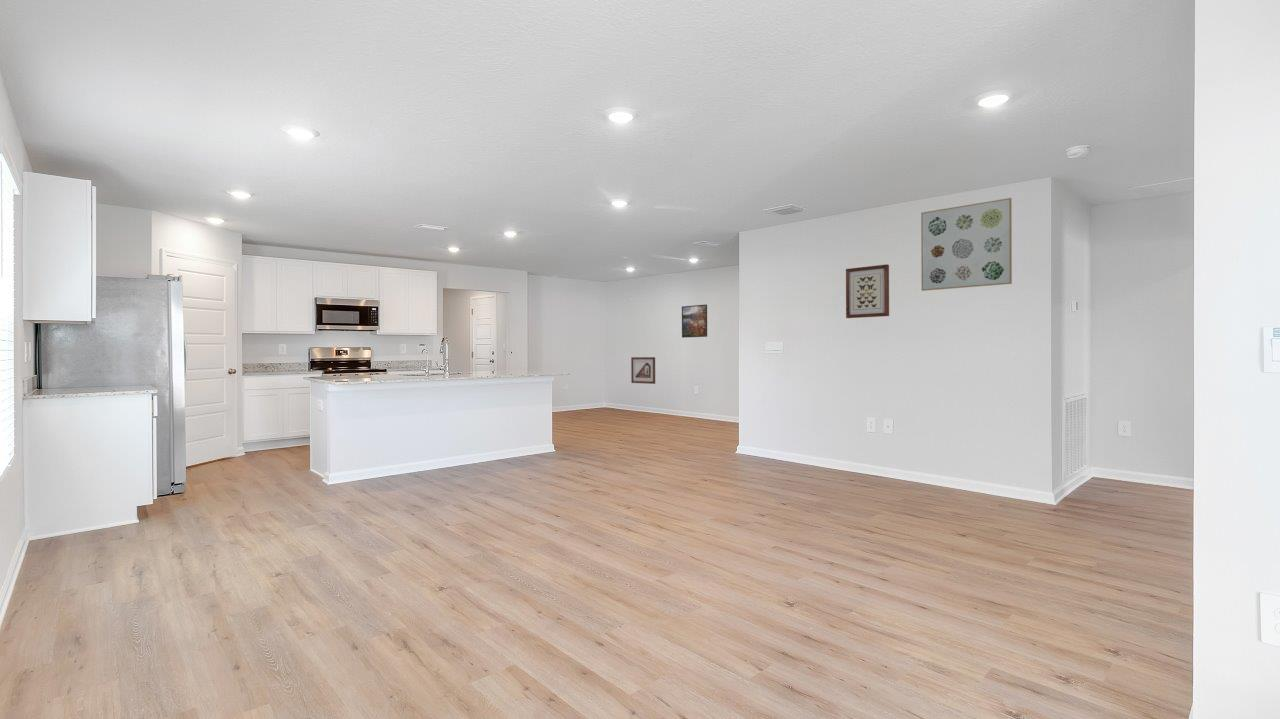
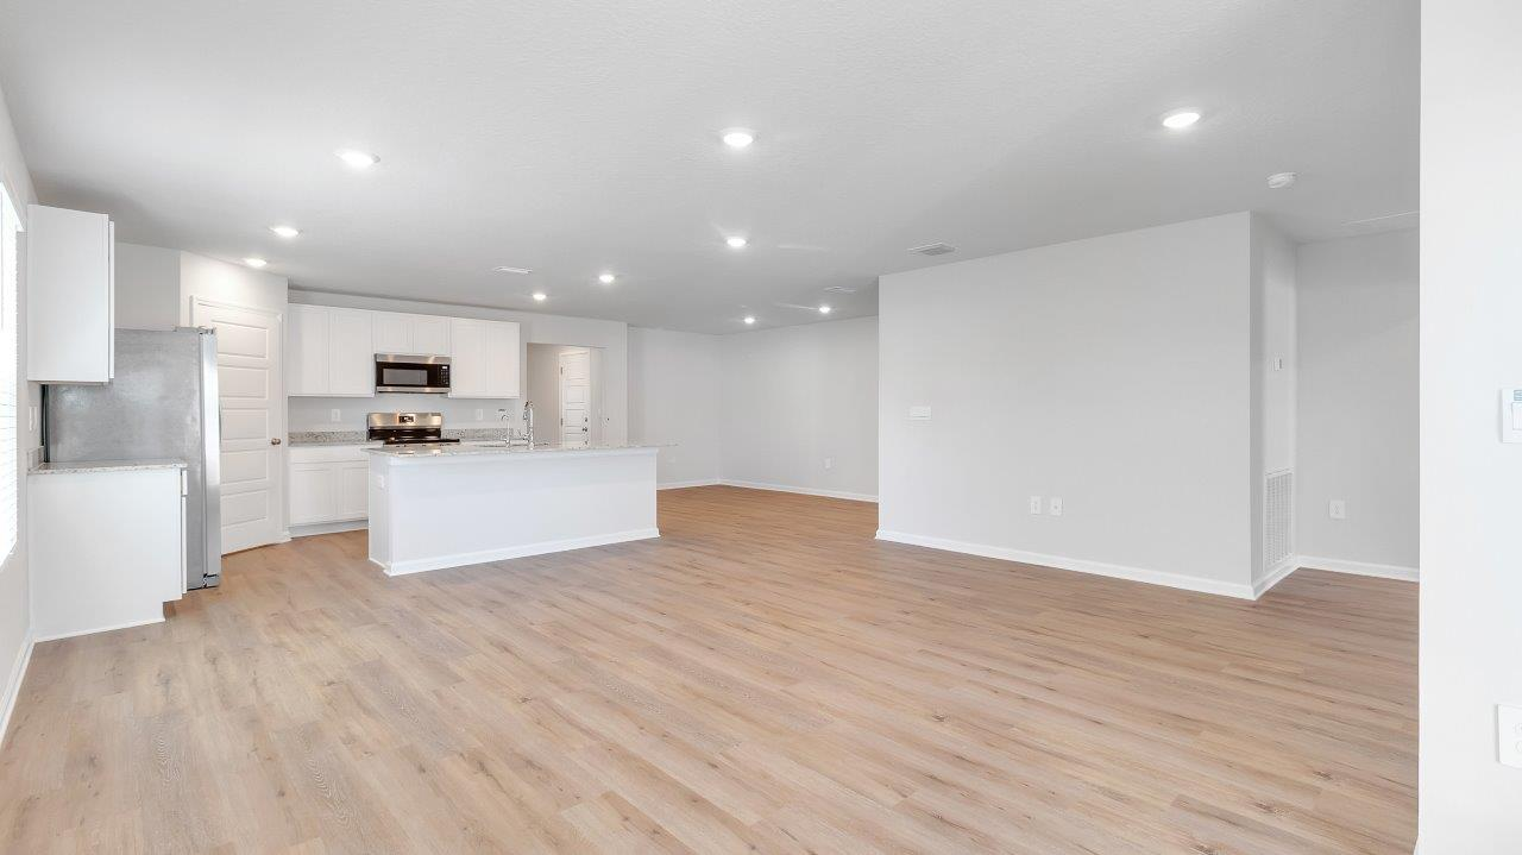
- wall art (867, 292)
- wall art (964, 246)
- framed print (694, 321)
- picture frame (643, 370)
